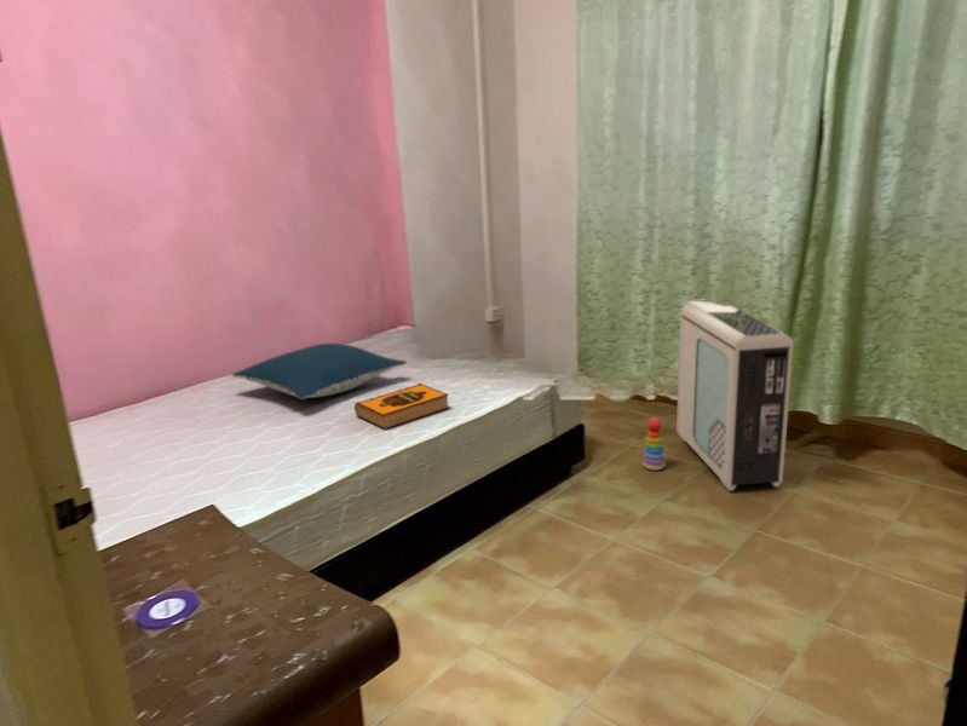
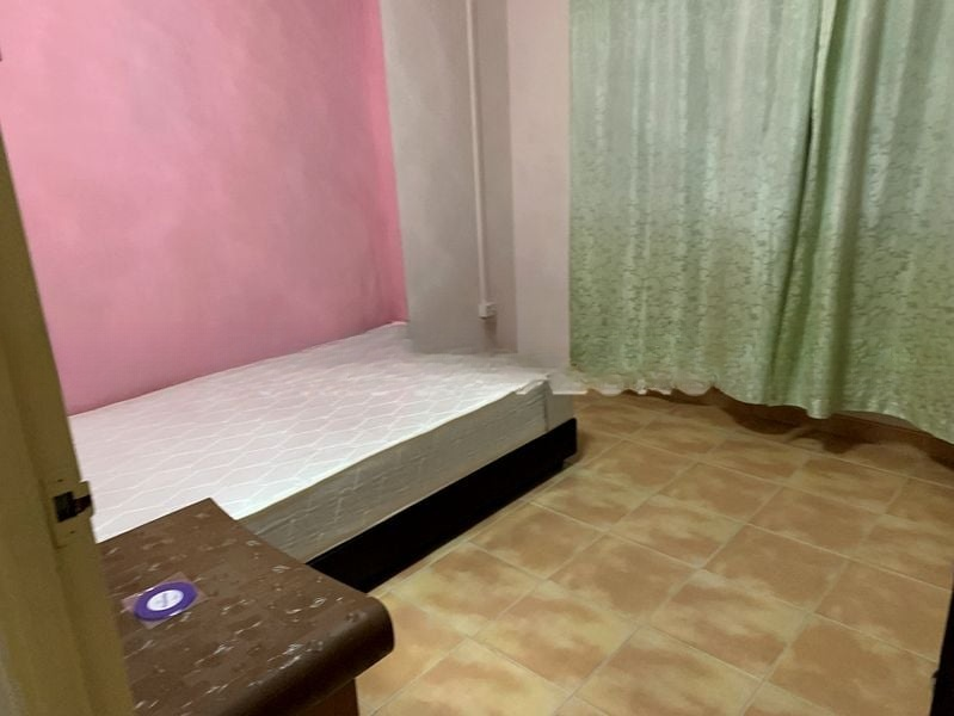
- hardback book (402, 404)
- stacking toy (654, 442)
- pillow (318, 368)
- air purifier (729, 388)
